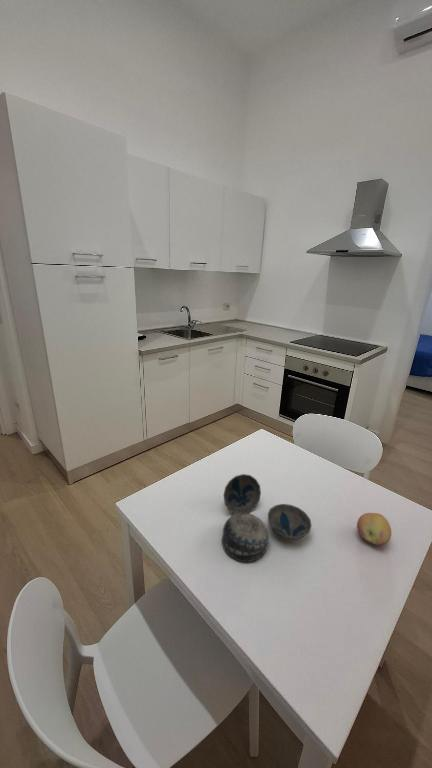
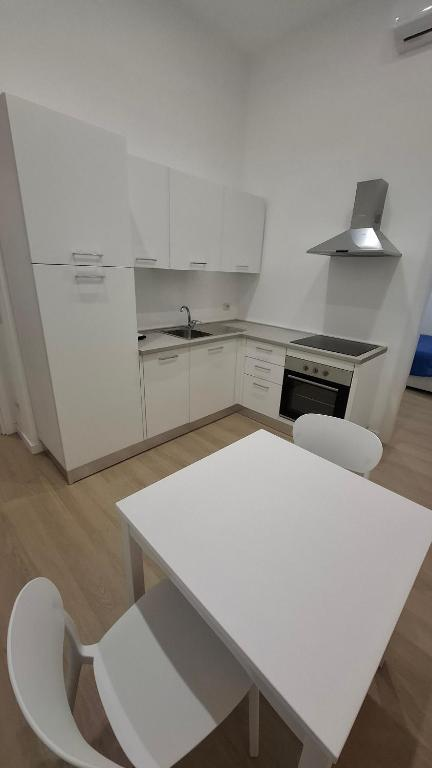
- decorative bowl (257, 517)
- fruit (374, 527)
